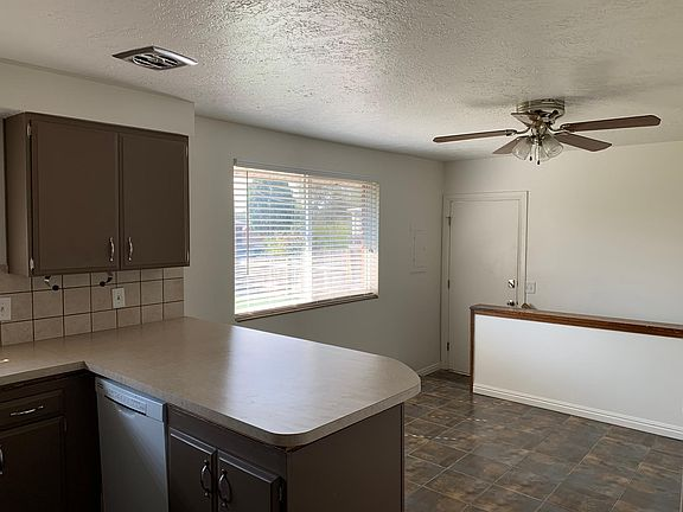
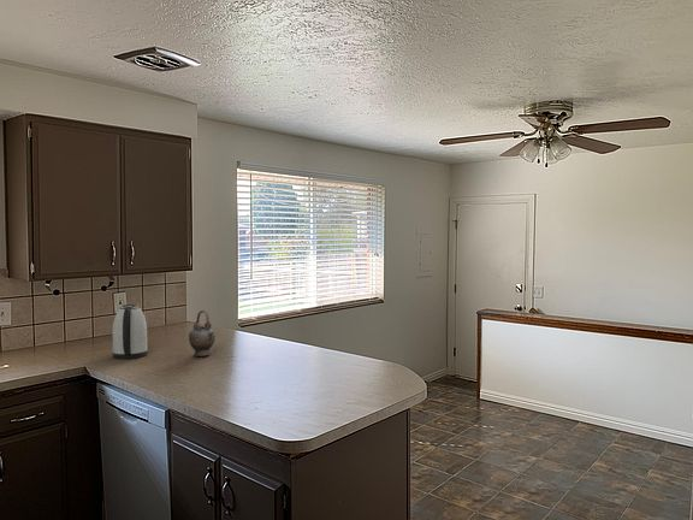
+ kettle (129, 330)
+ teapot (203, 332)
